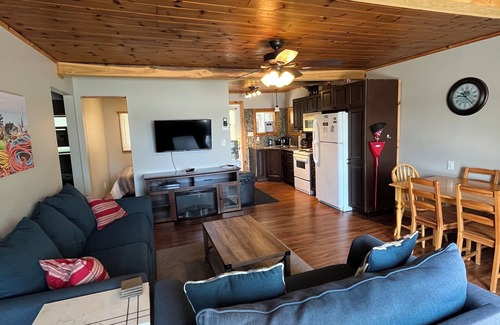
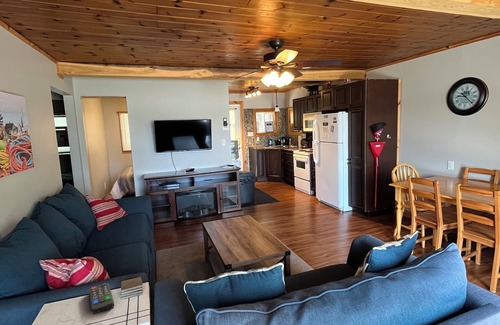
+ remote control (101, 297)
